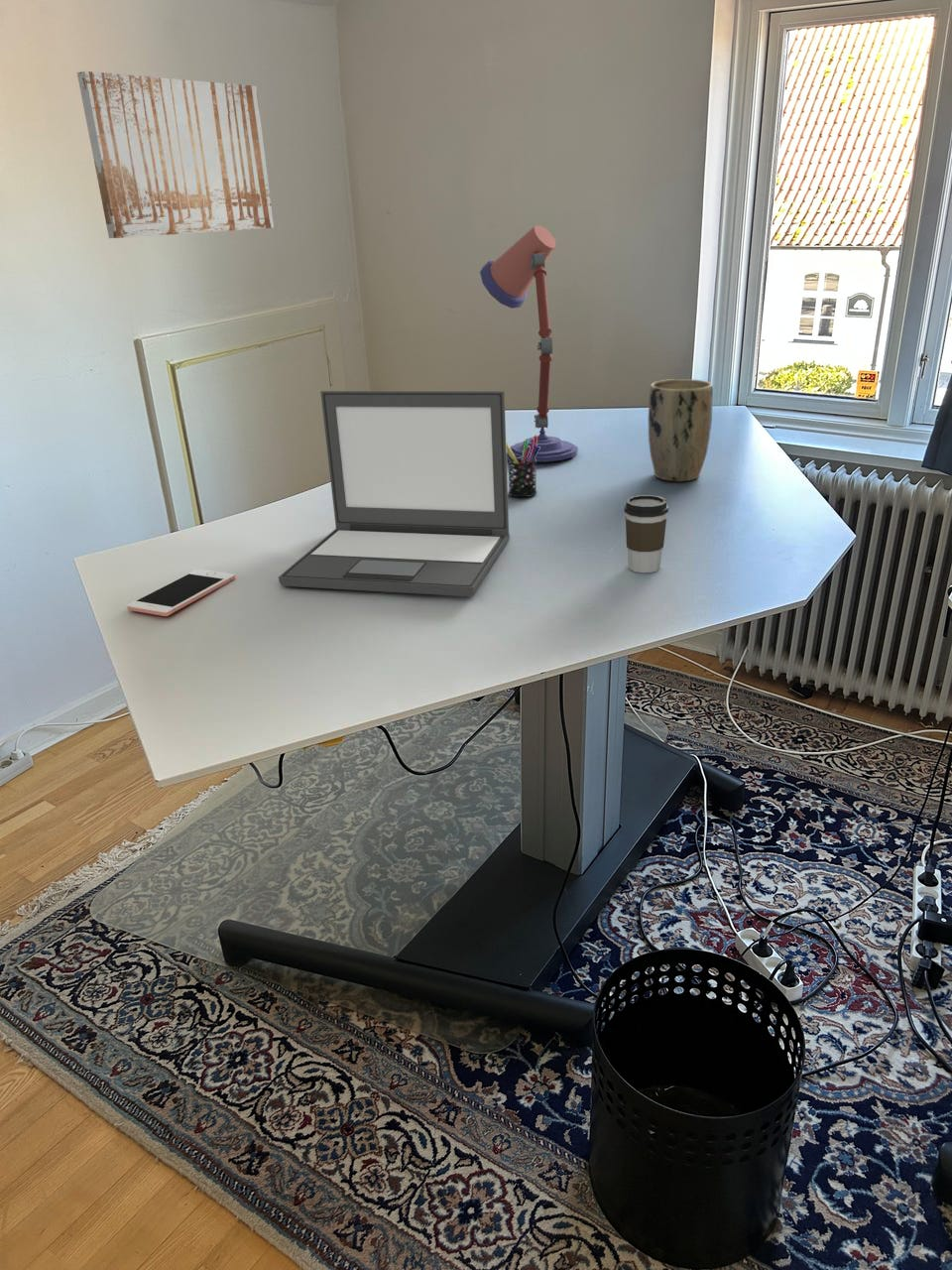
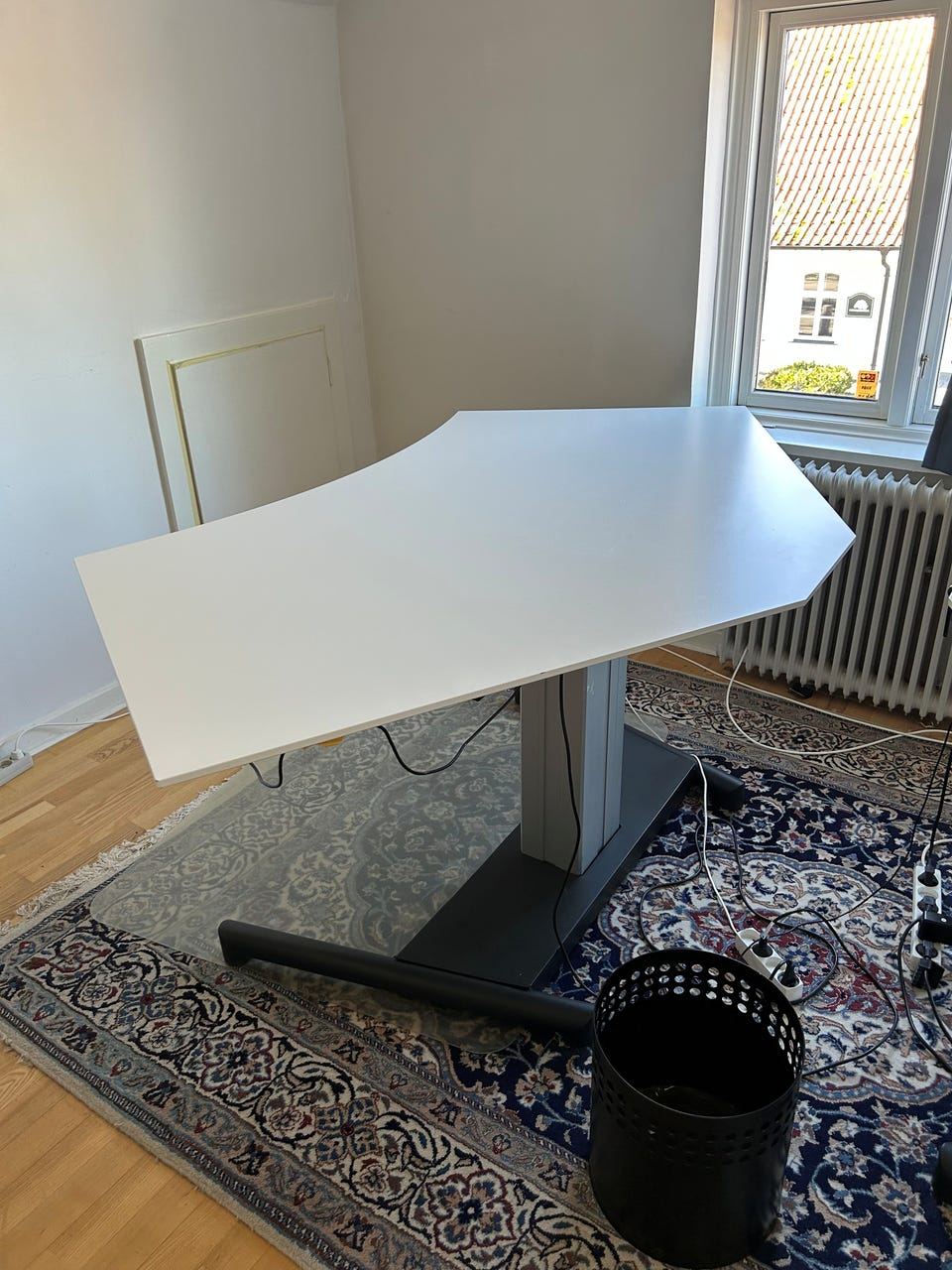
- coffee cup (645, 534)
- plant pot (678, 431)
- cell phone (182, 591)
- pen holder (524, 463)
- wall art (185, 158)
- laptop (394, 486)
- desk lamp (537, 345)
